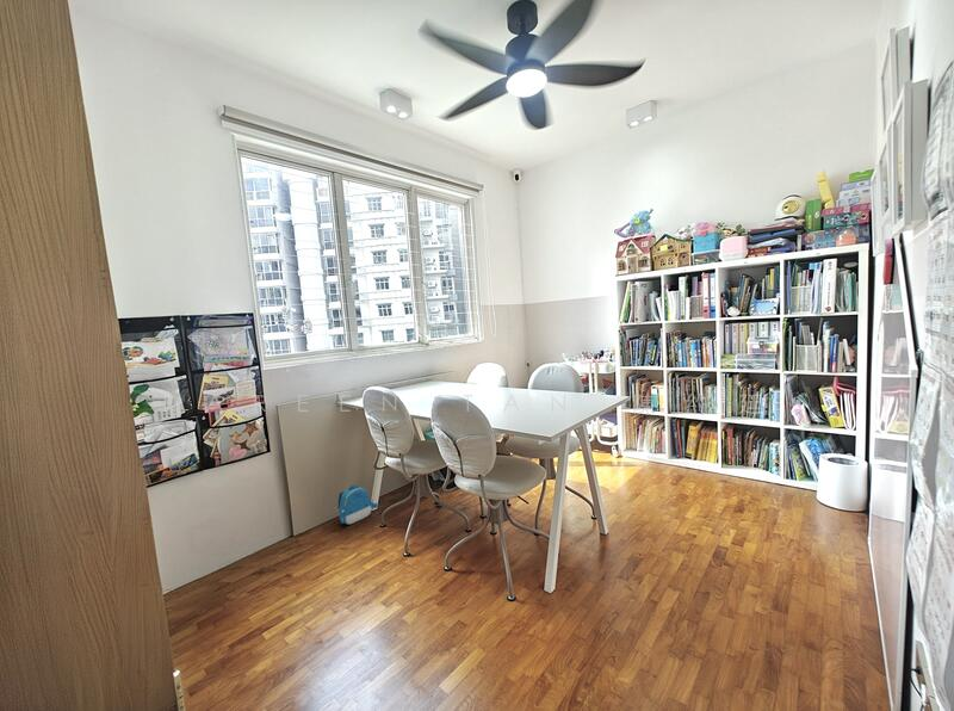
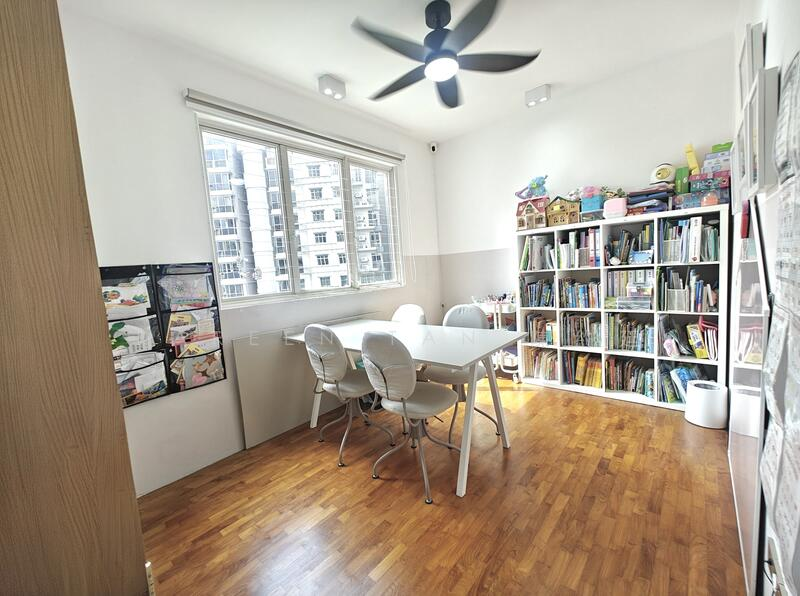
- backpack (354, 501)
